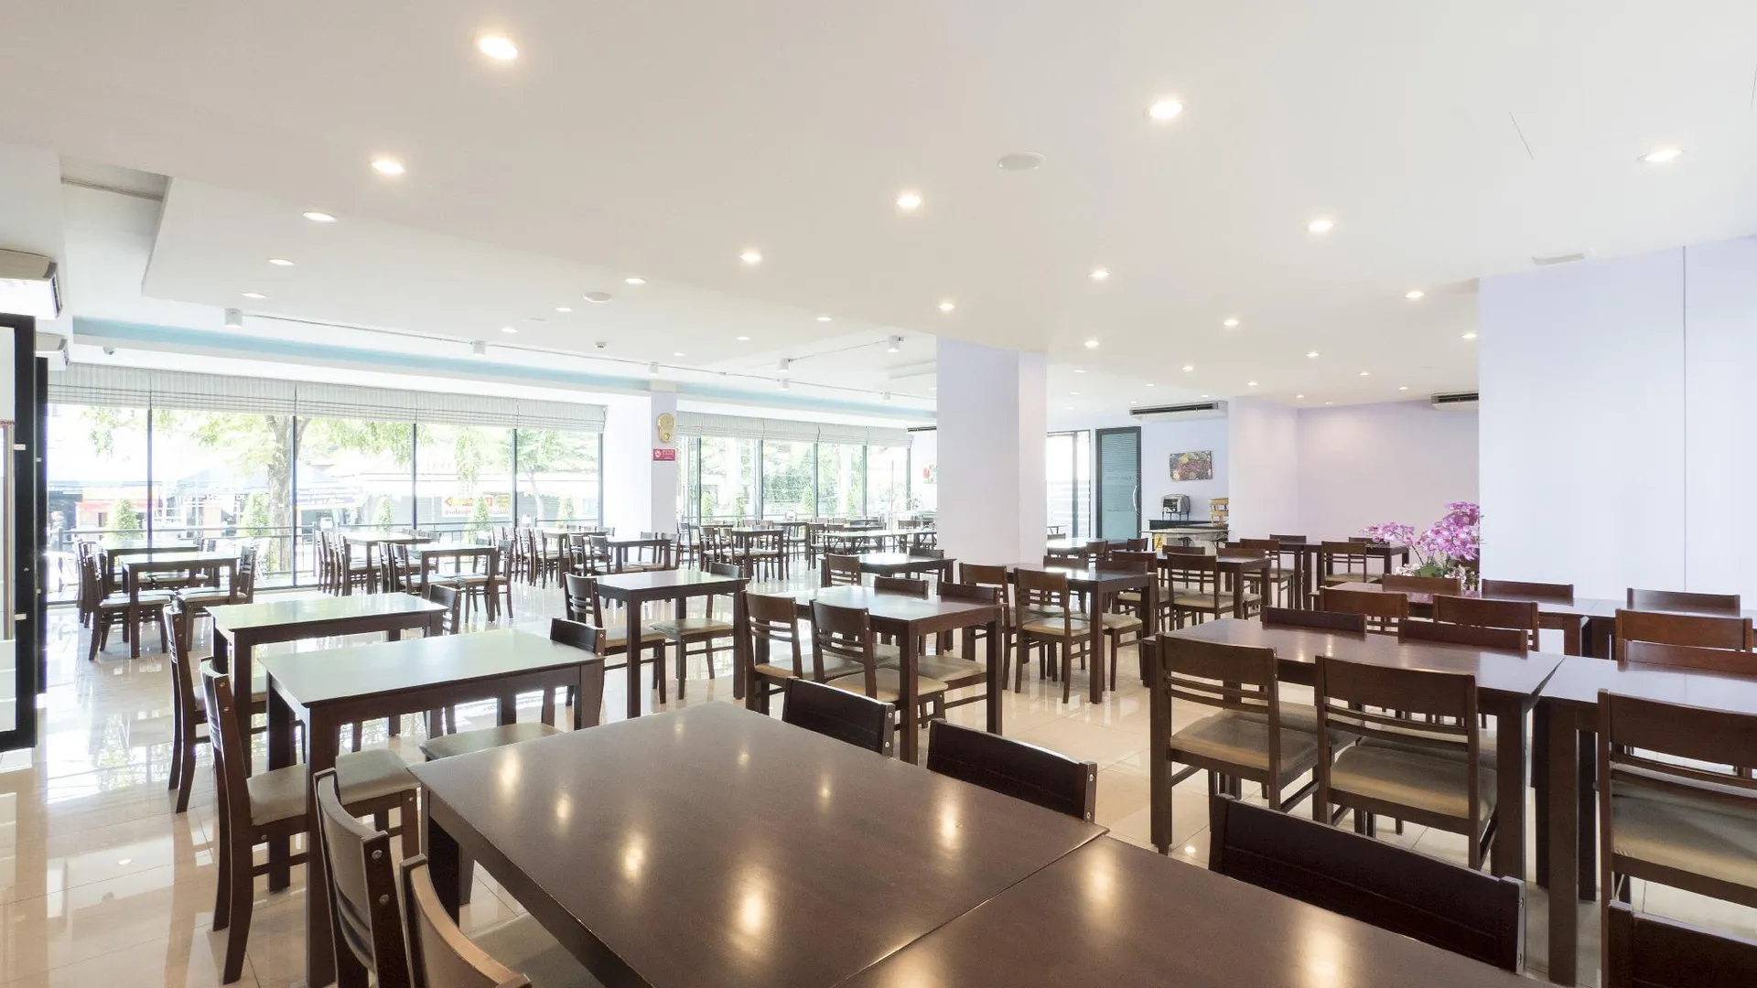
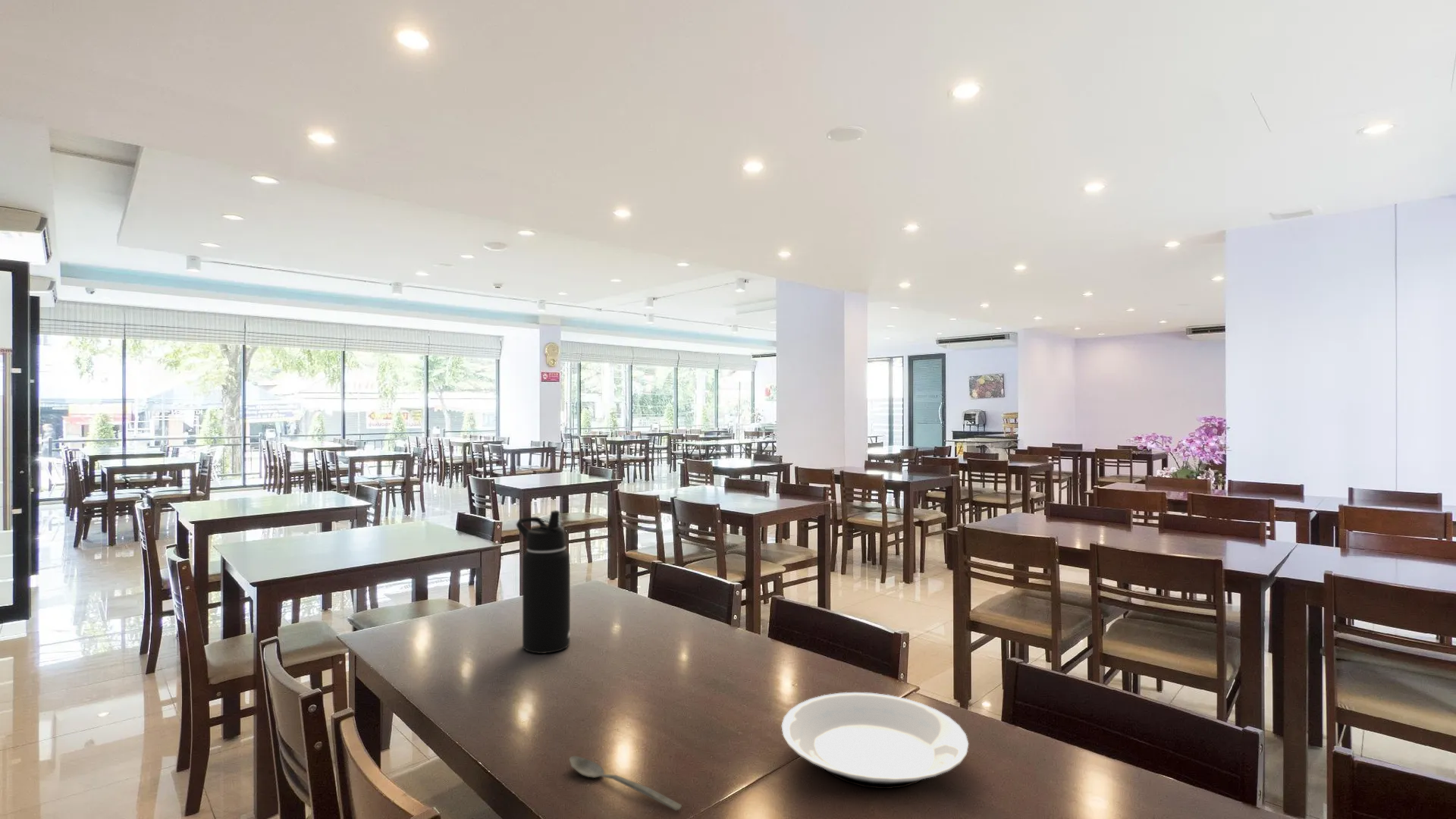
+ plate (872, 743)
+ water bottle (542, 576)
+ spoon (622, 781)
